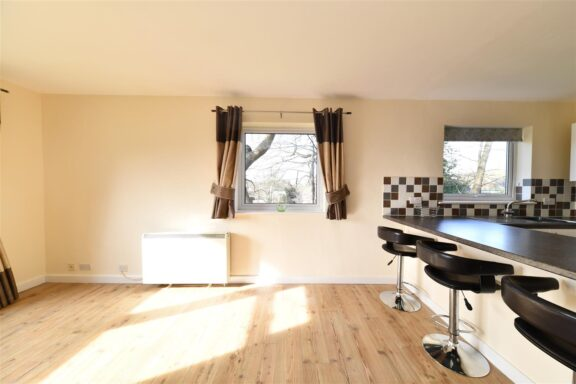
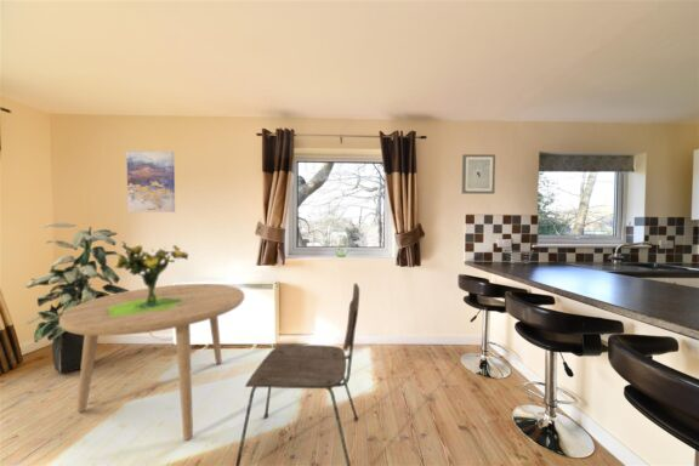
+ wall art (150, 181)
+ bouquet (155, 272)
+ indoor plant (75, 294)
+ wall art (478, 174)
+ dining chair (303, 368)
+ dining table (177, 350)
